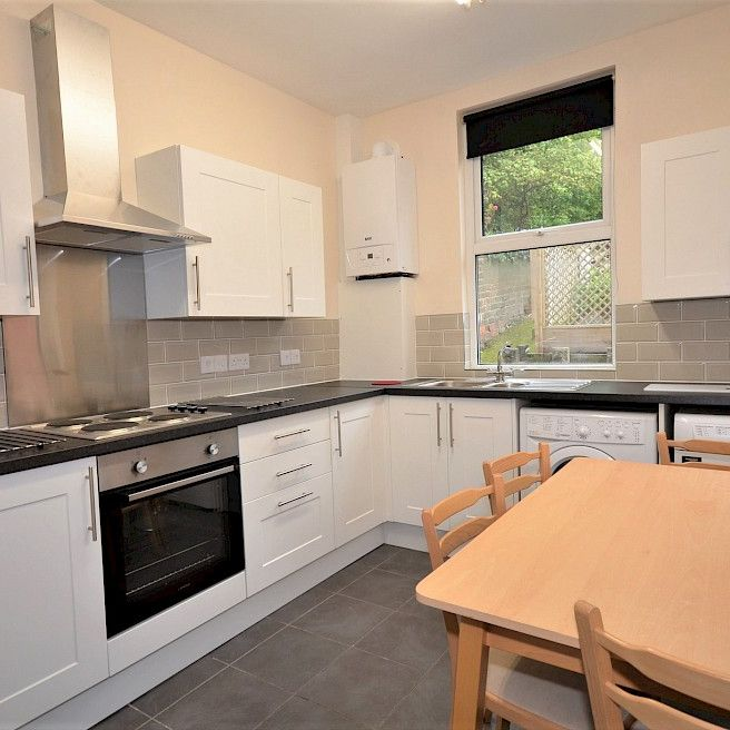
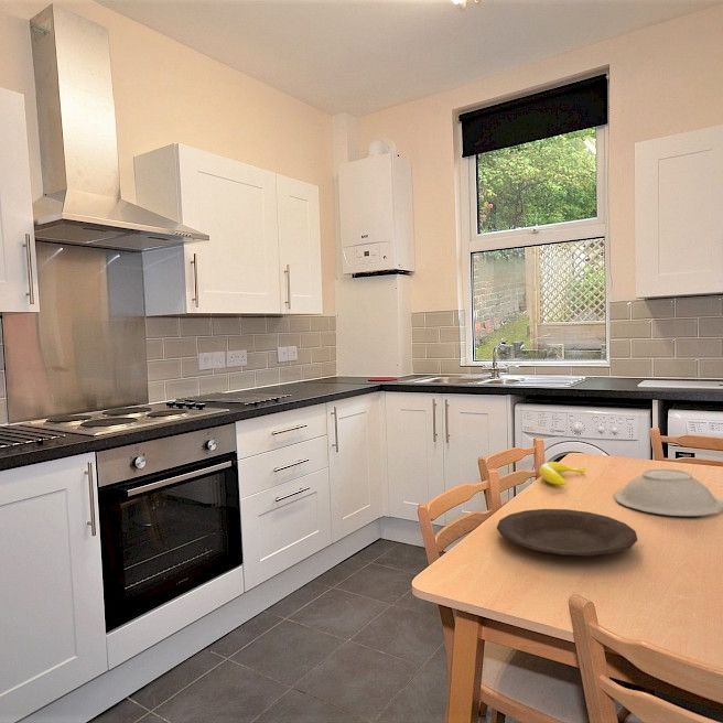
+ bowl (667, 487)
+ banana (559, 471)
+ plate (564, 535)
